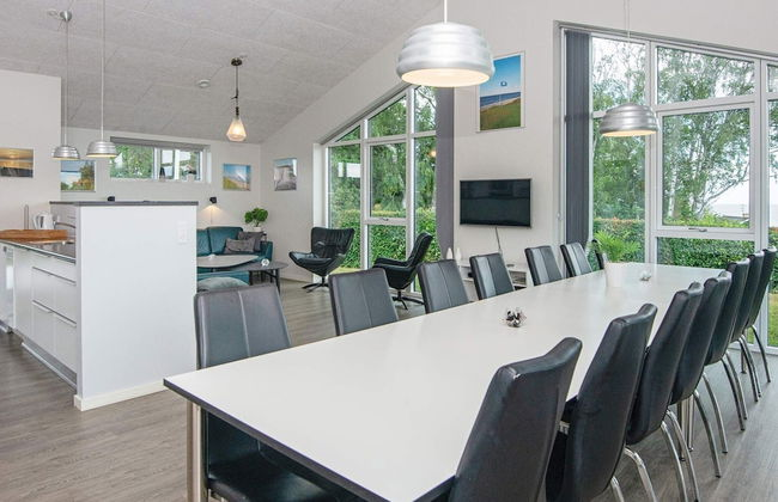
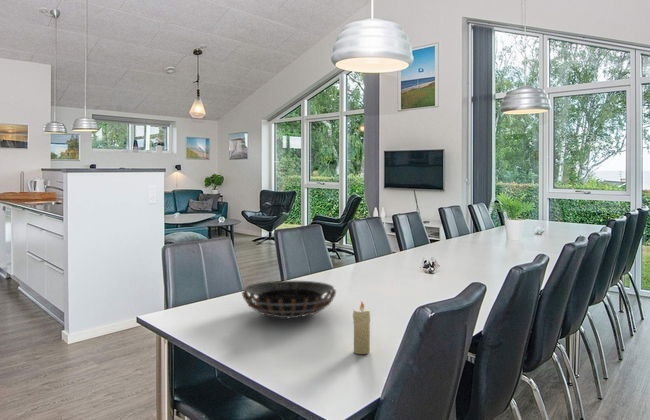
+ candle (361, 326)
+ decorative bowl (288, 301)
